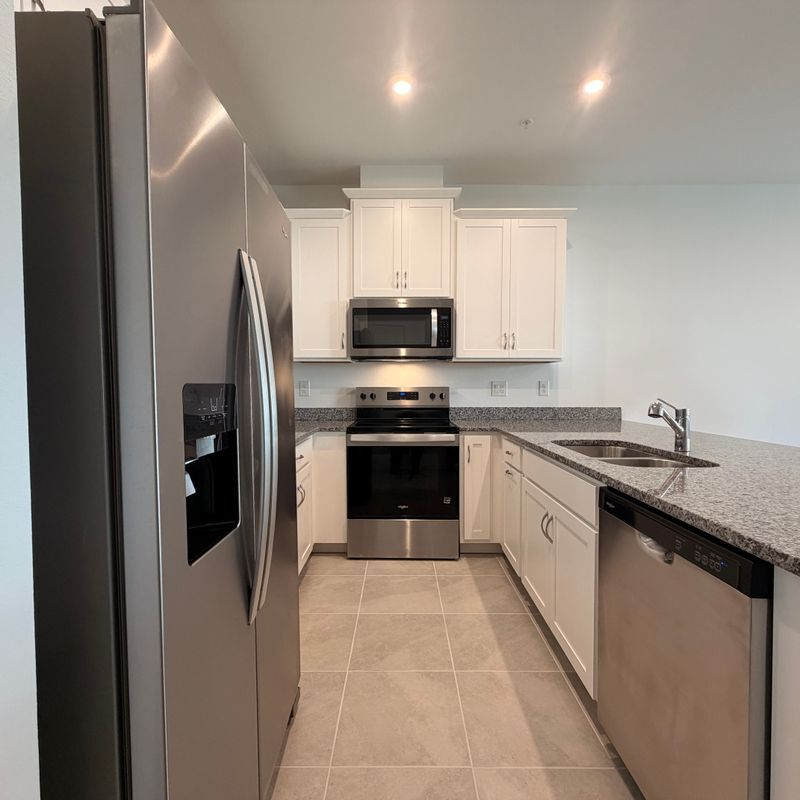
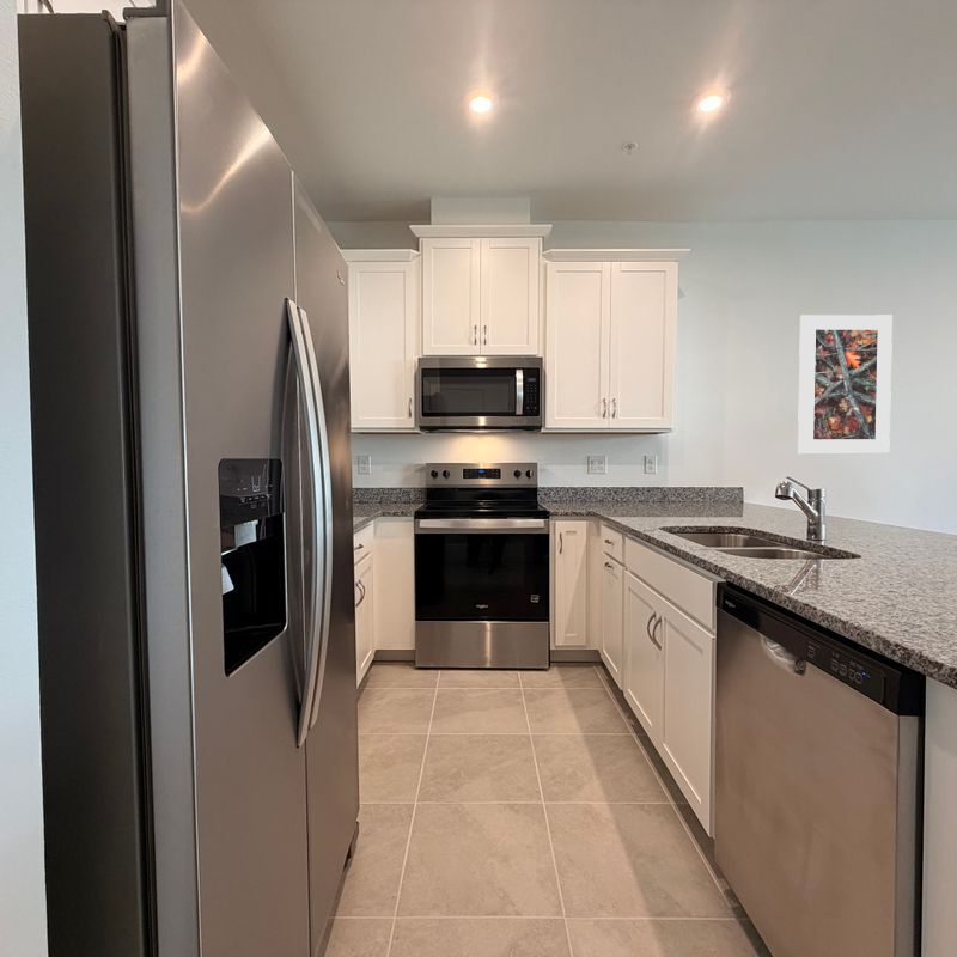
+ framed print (845, 384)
